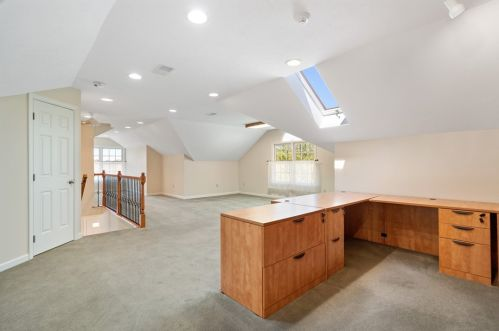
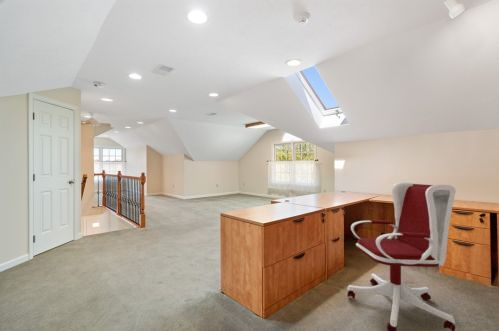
+ office chair (395, 244)
